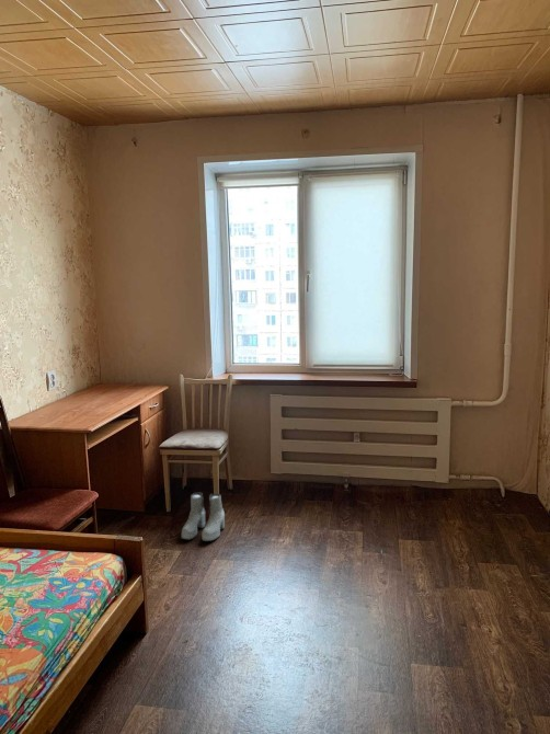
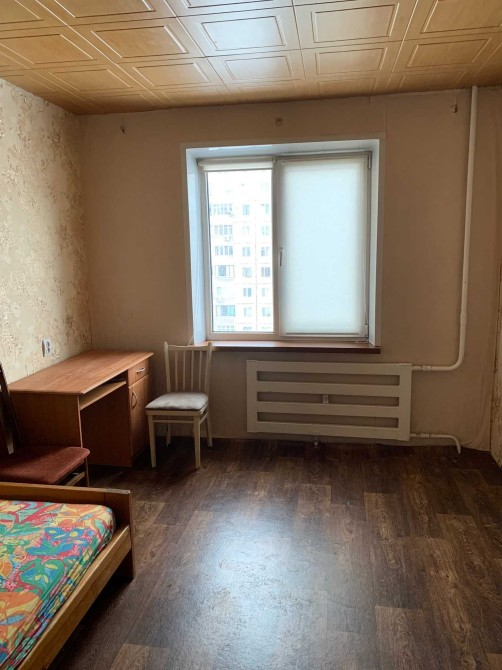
- boots (203, 515)
